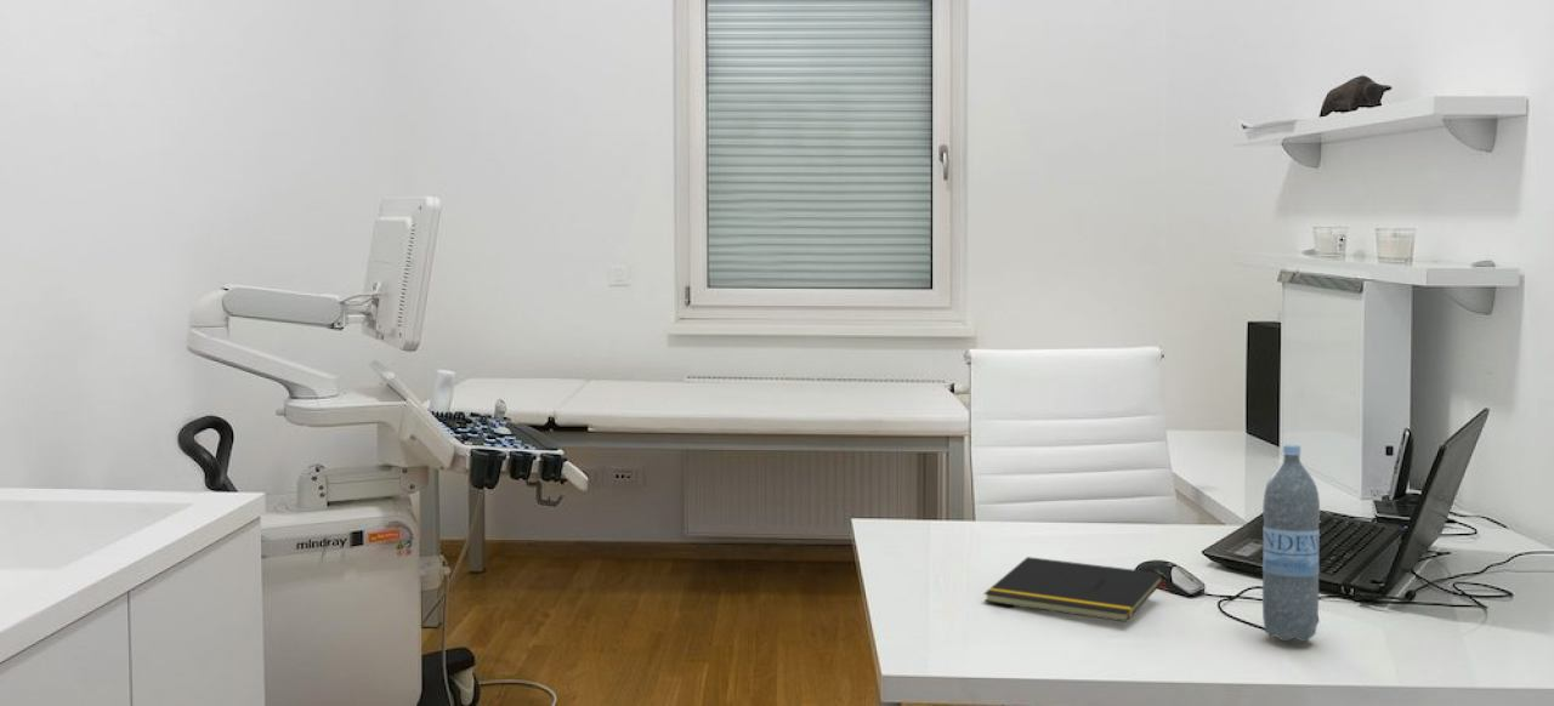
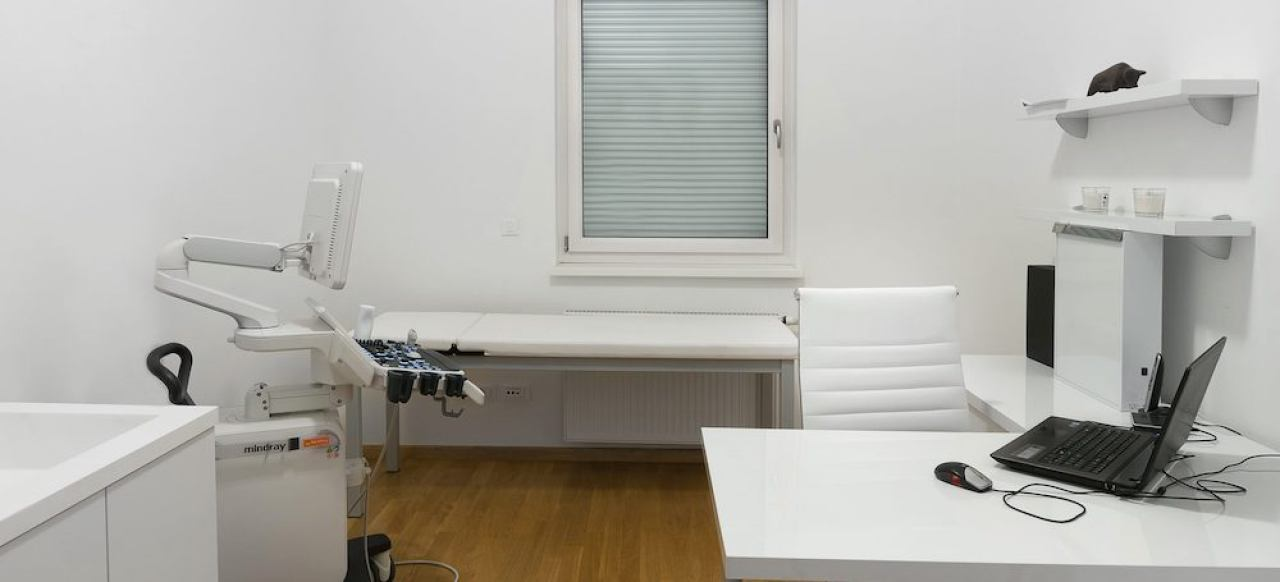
- water bottle (1291, 542)
- notepad (1073, 587)
